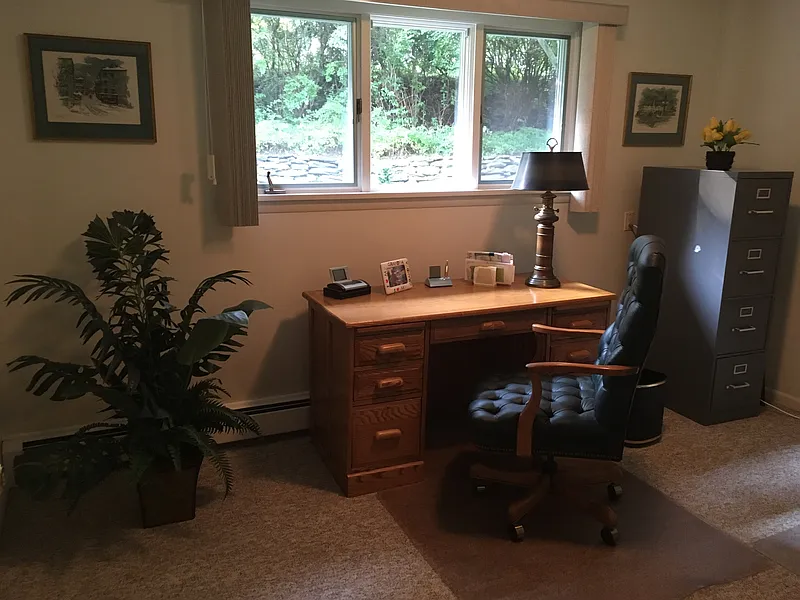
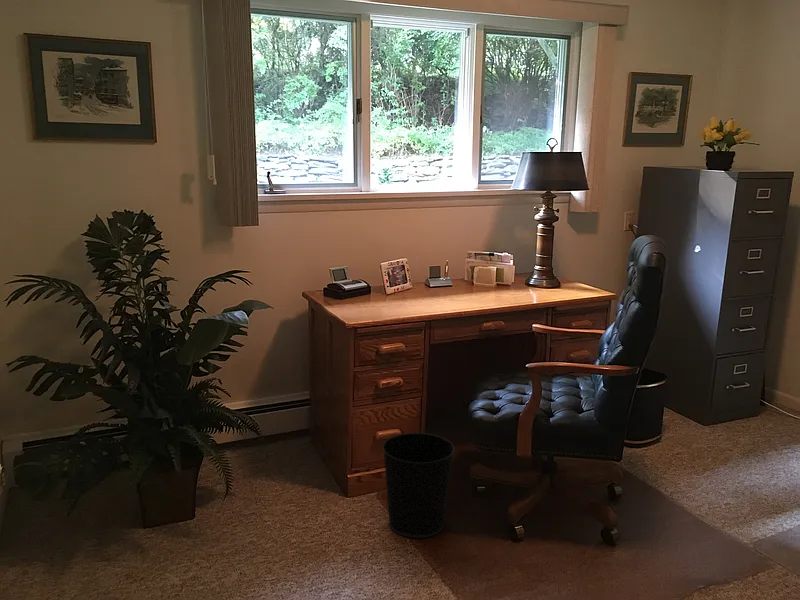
+ wastebasket (417, 485)
